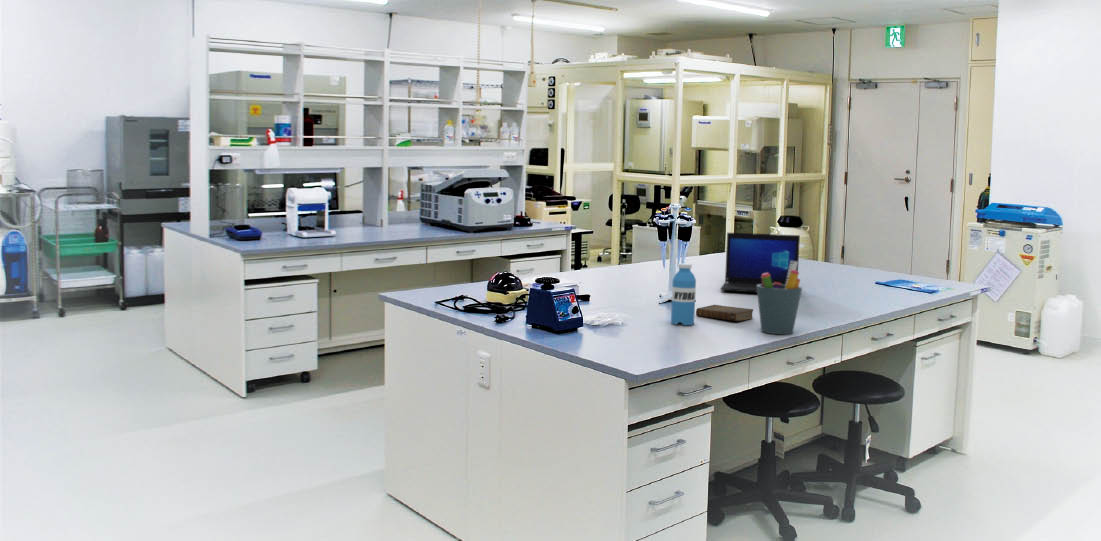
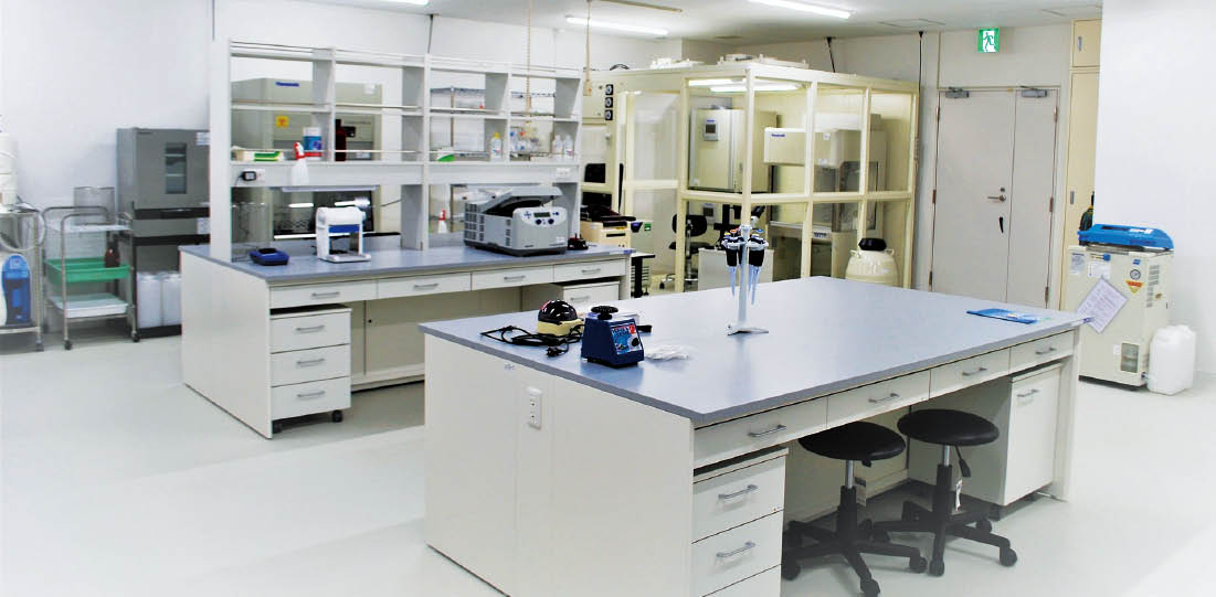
- water bottle (683, 293)
- book (724, 312)
- pen holder (779, 297)
- laptop (760, 262)
